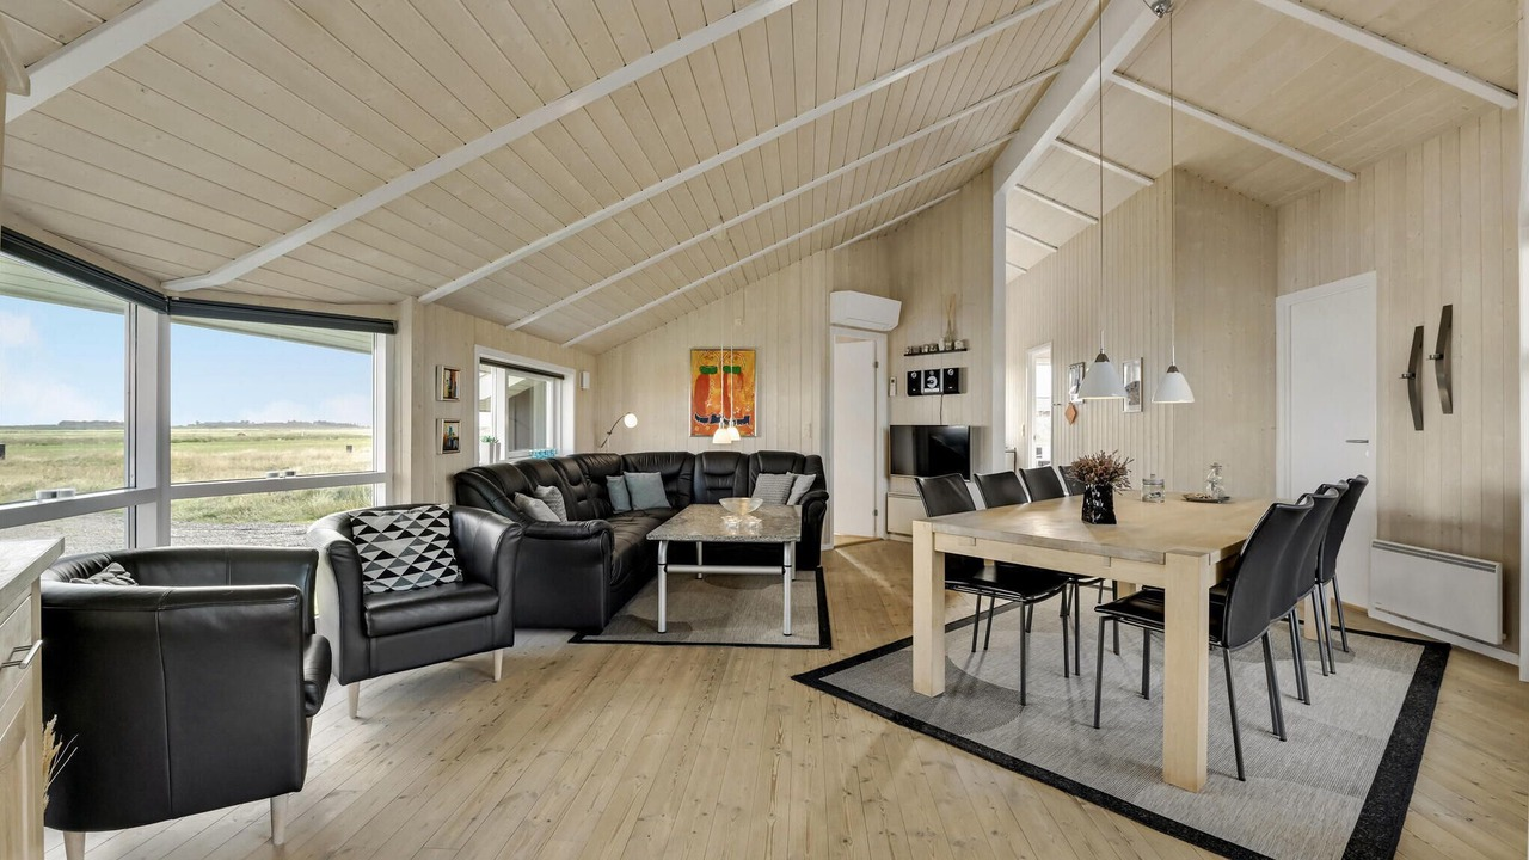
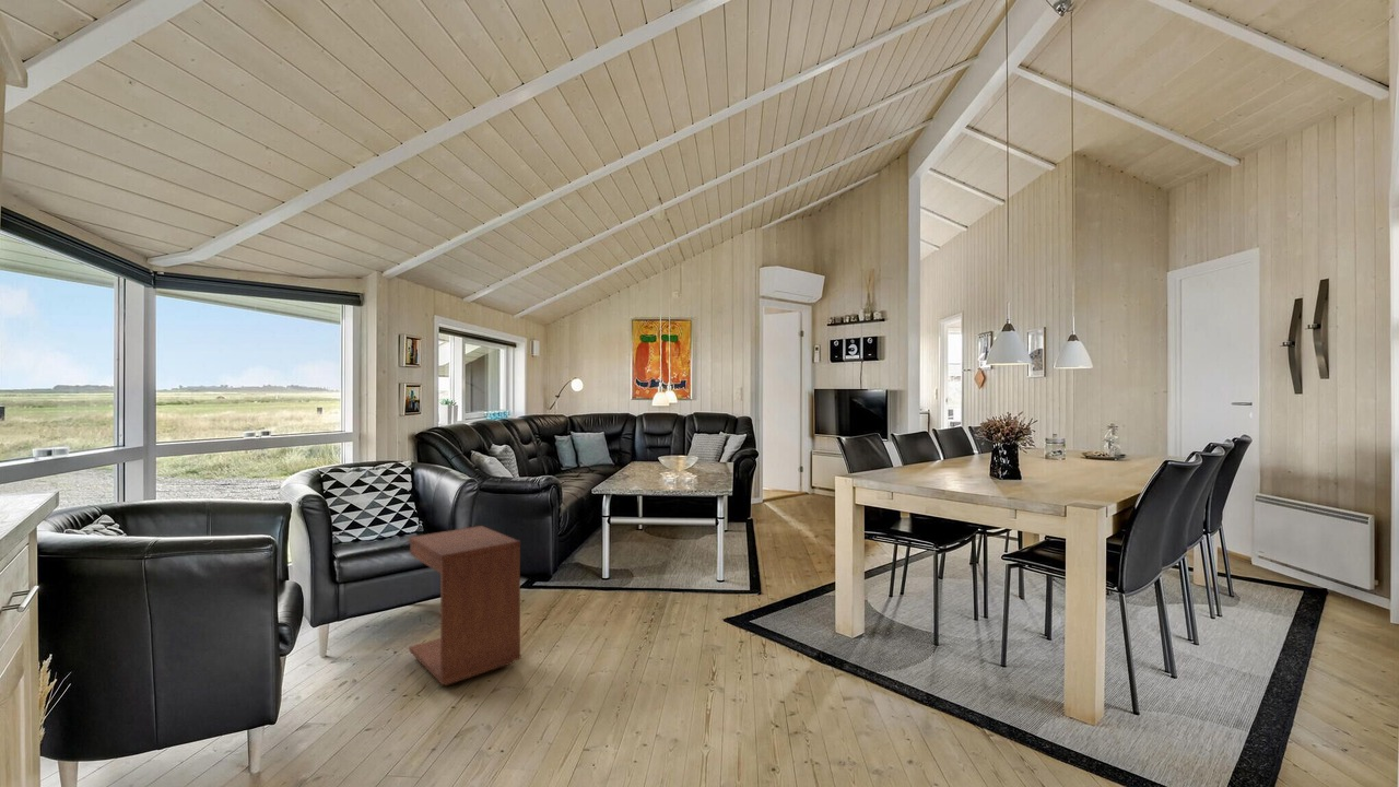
+ side table (463, 600)
